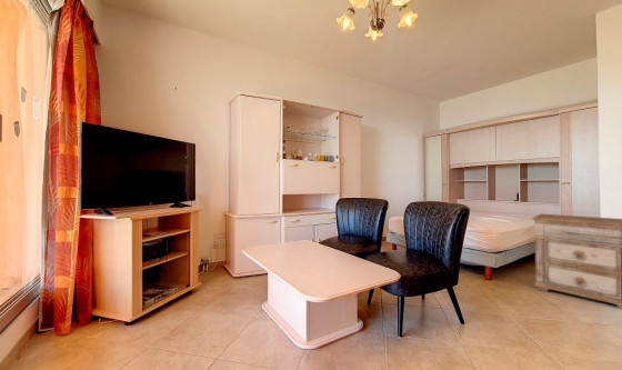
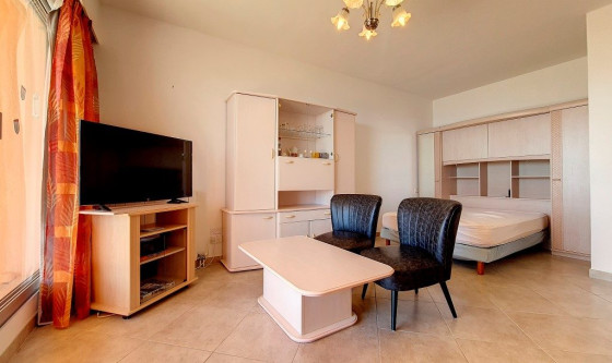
- nightstand (581, 256)
